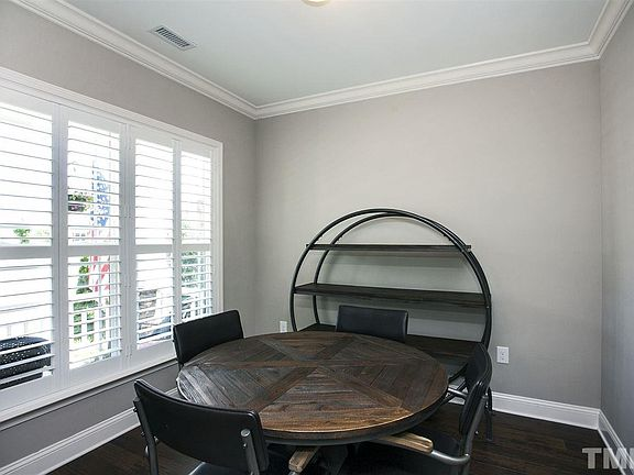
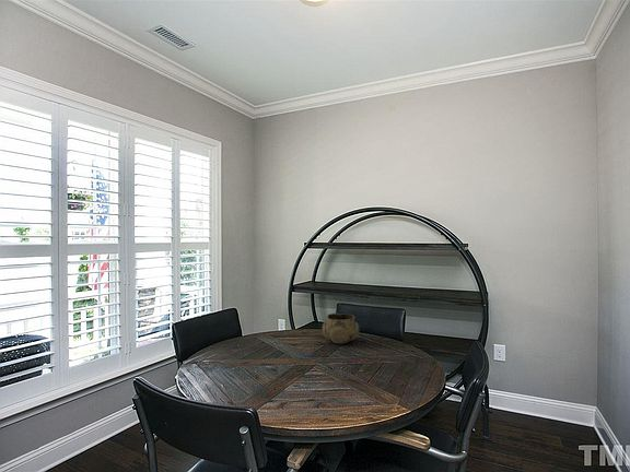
+ decorative bowl (340, 329)
